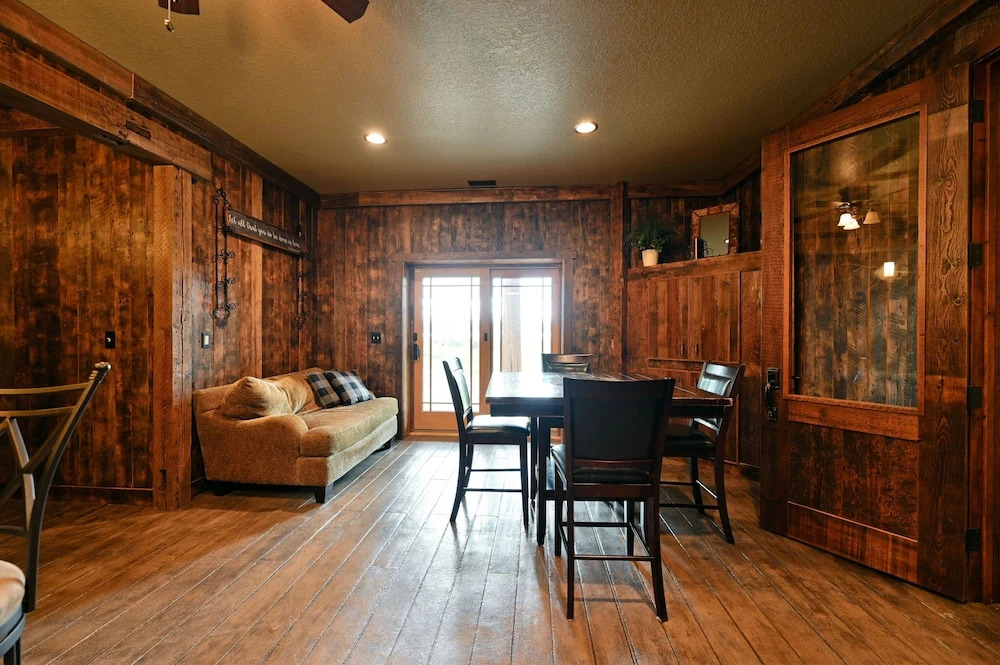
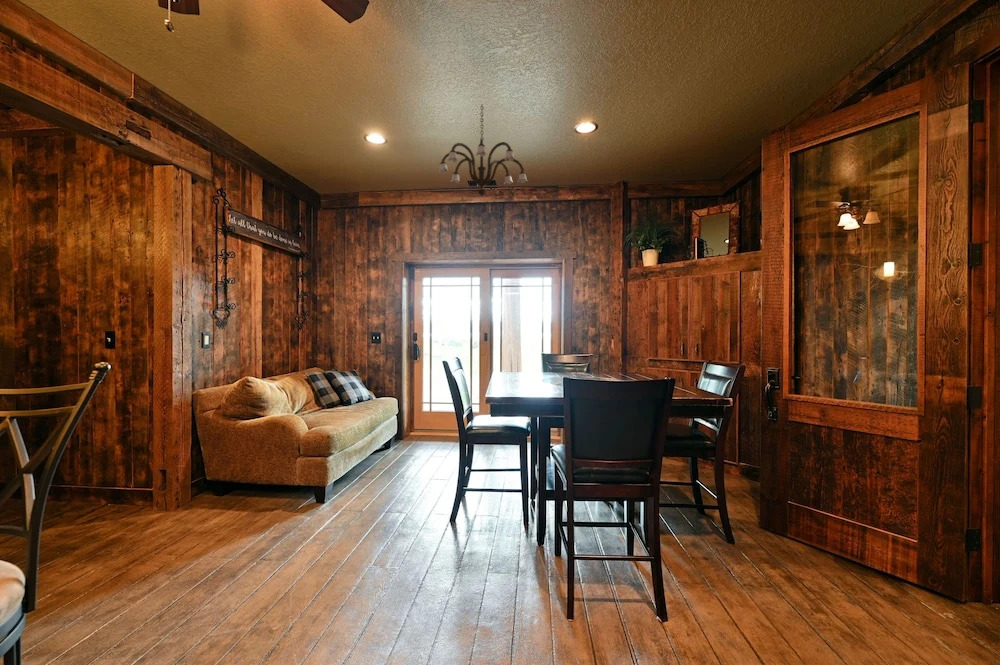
+ chandelier (483, 150)
